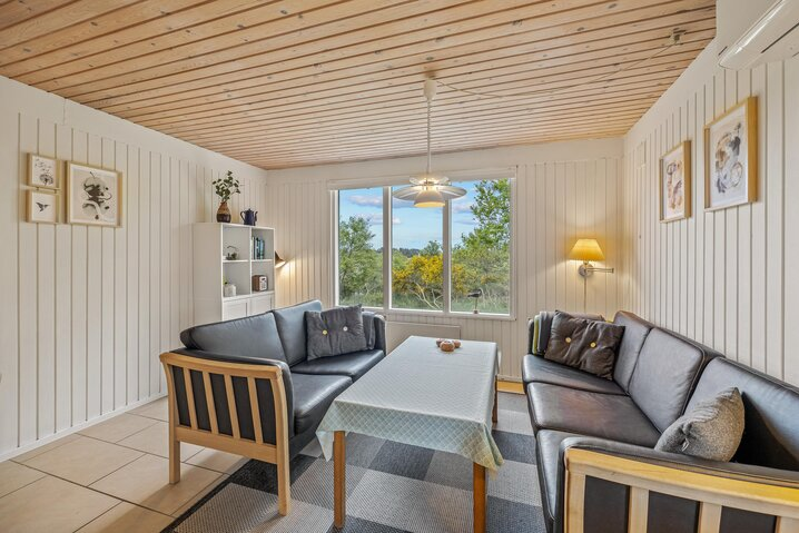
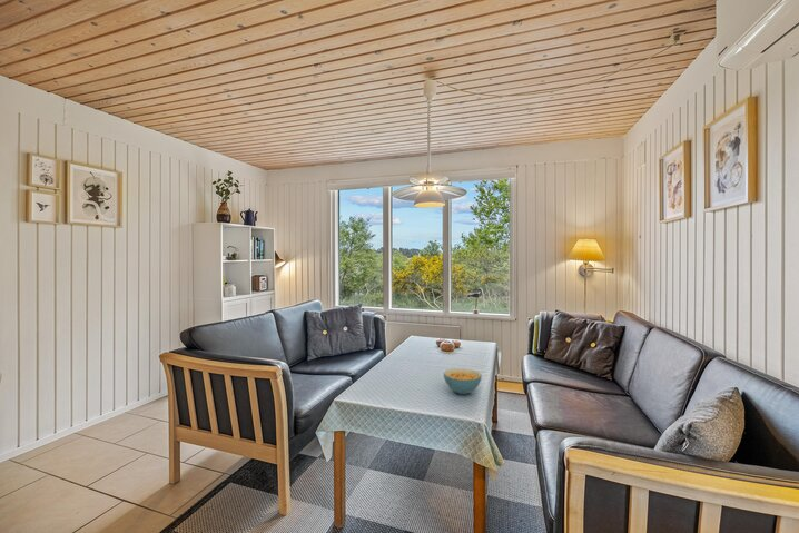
+ cereal bowl (462, 383)
